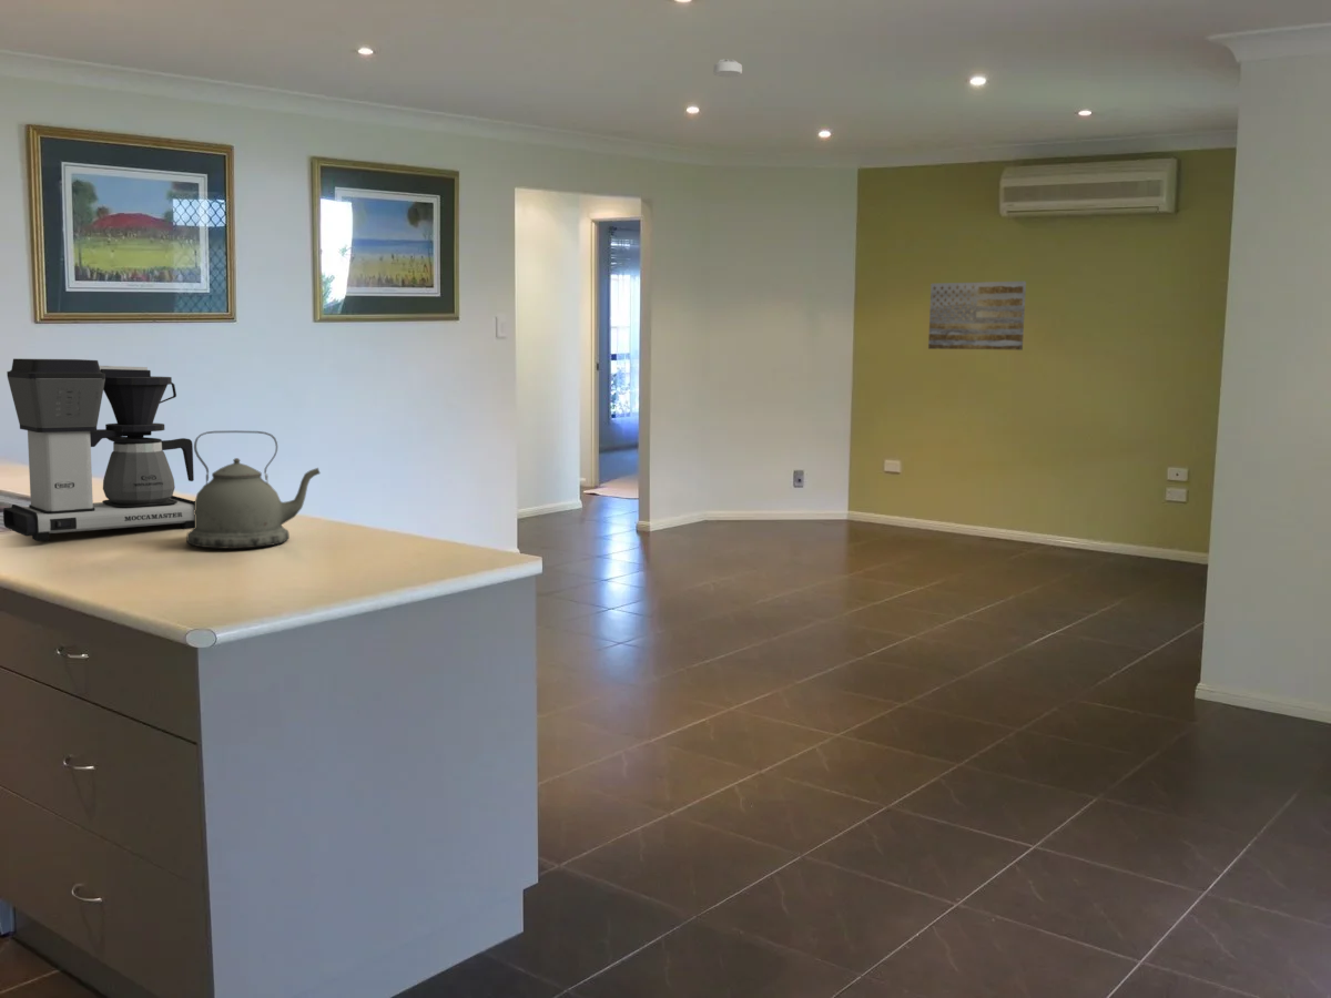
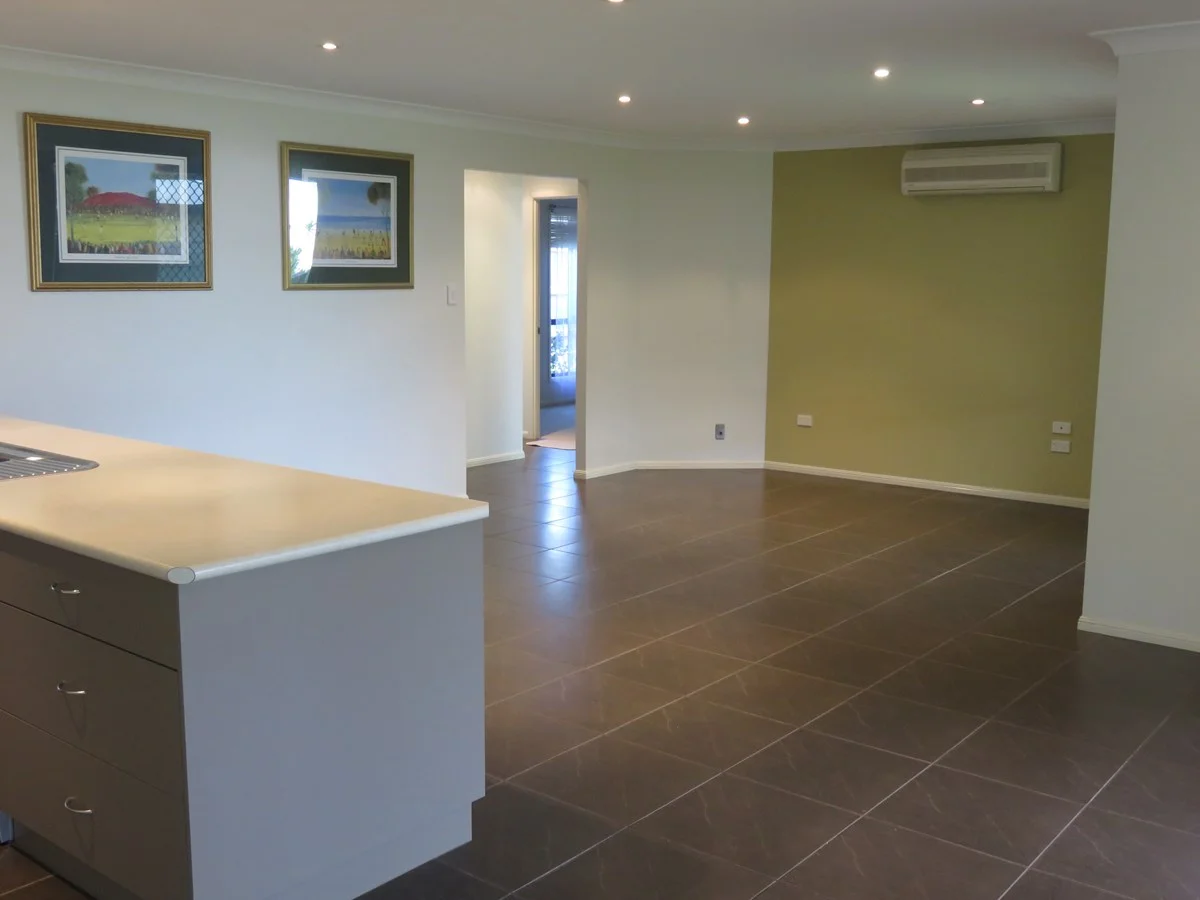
- smoke detector (728, 67)
- kettle (244, 486)
- wall art (975, 316)
- coffee maker (109, 439)
